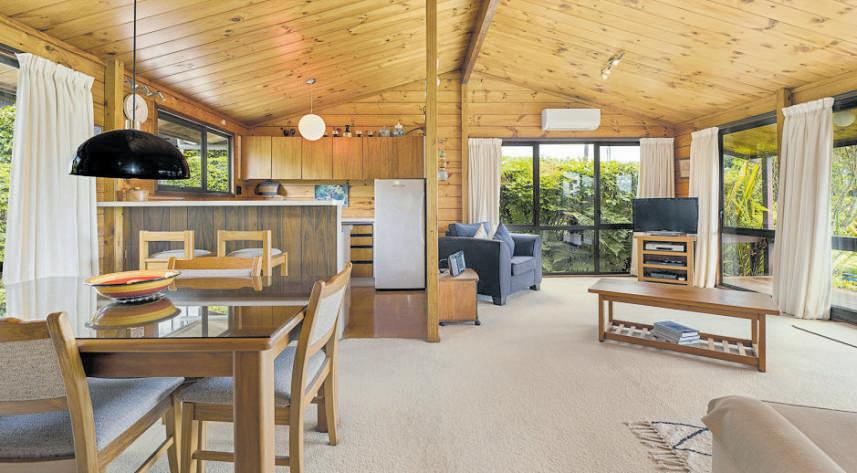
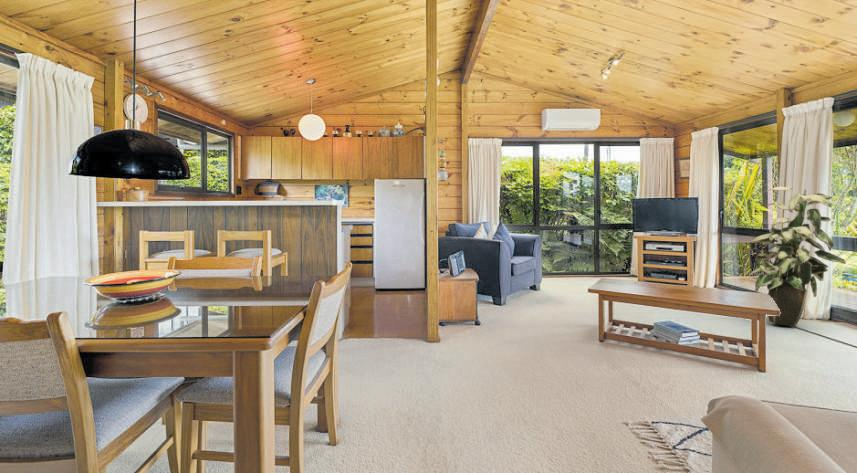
+ indoor plant (789, 255)
